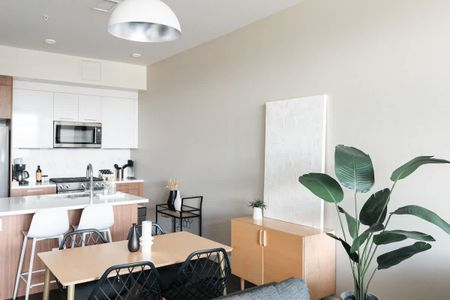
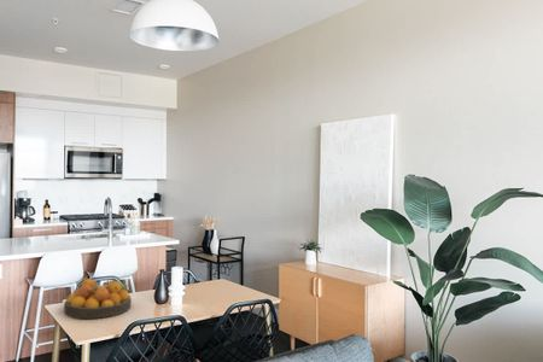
+ fruit bowl (98, 294)
